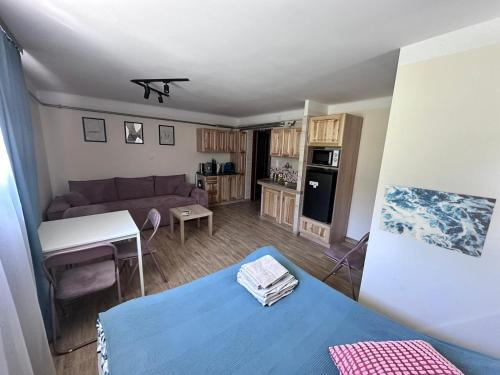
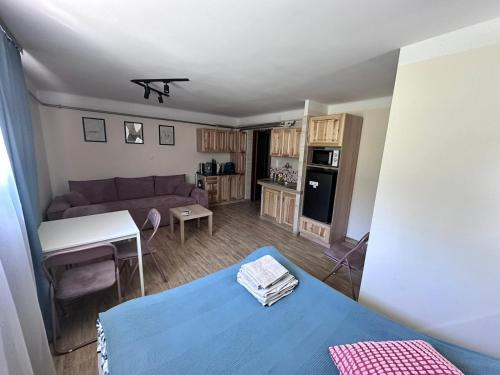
- wall art (427, 216)
